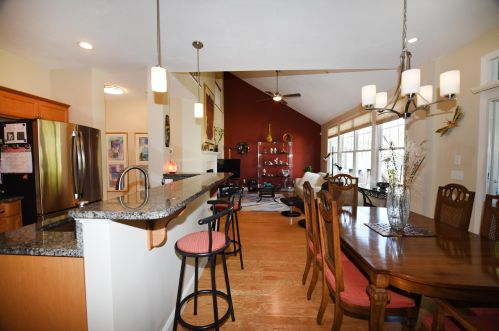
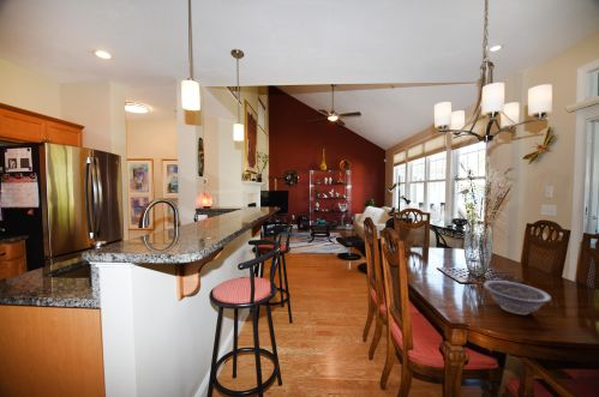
+ decorative bowl (514, 299)
